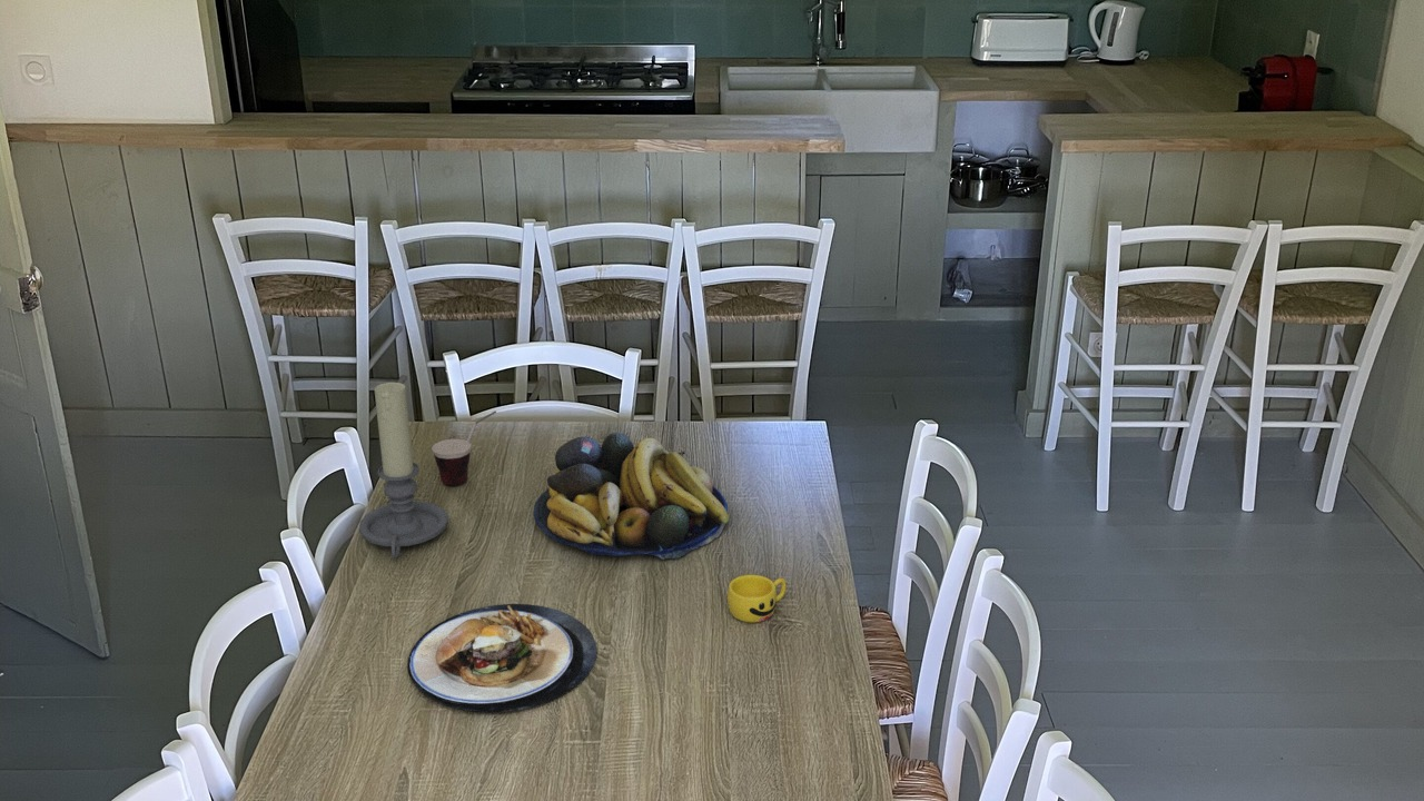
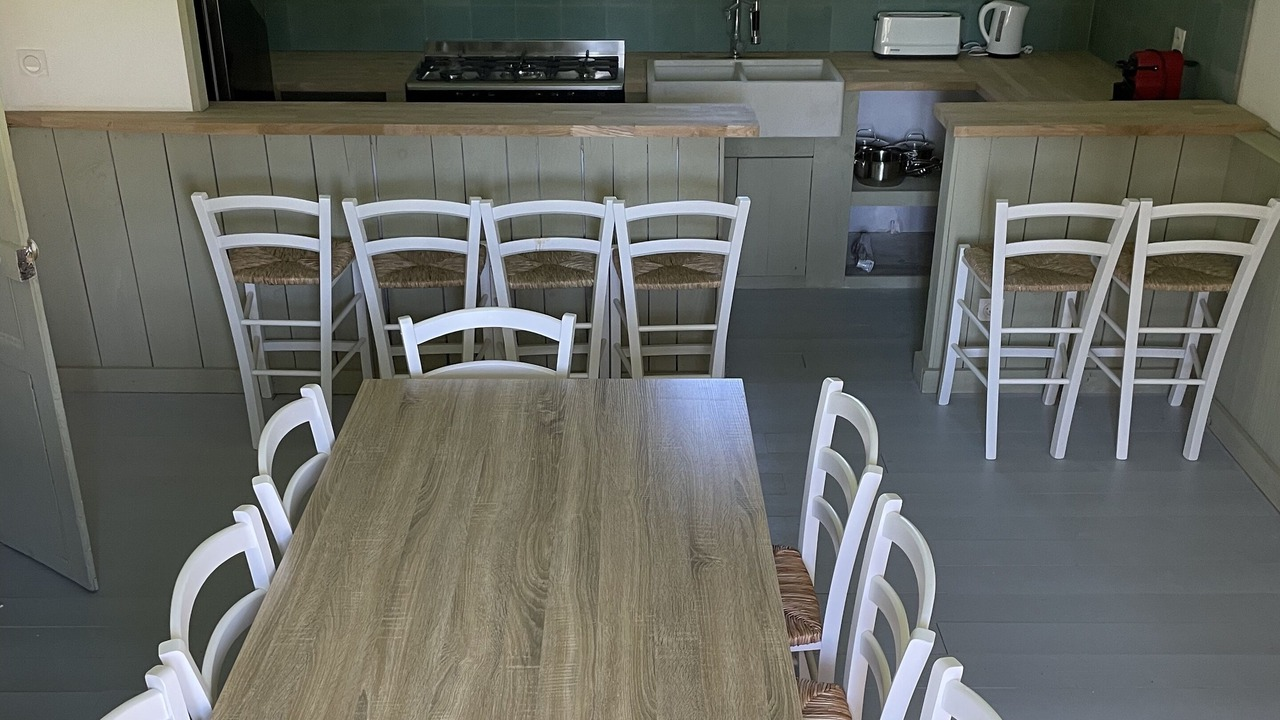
- fruit bowl (631, 479)
- plate (501, 633)
- candle holder (395, 464)
- cup (466, 447)
- cup (758, 596)
